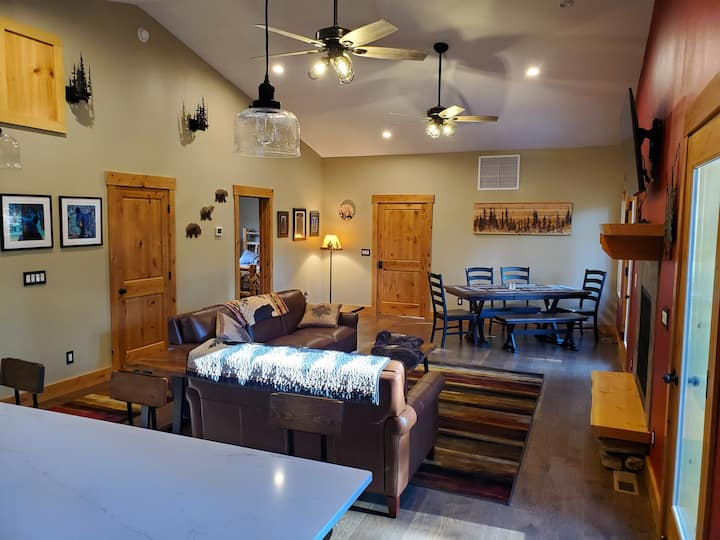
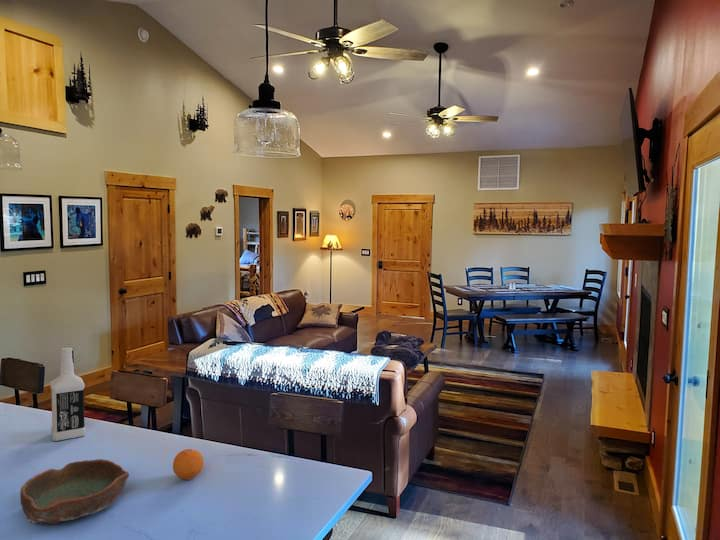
+ fruit (188, 464)
+ bowl (76, 489)
+ vodka (67, 391)
